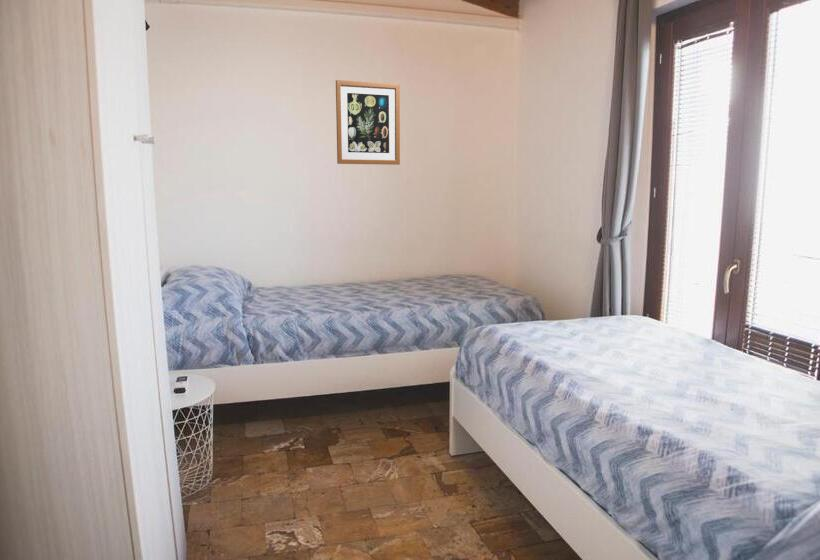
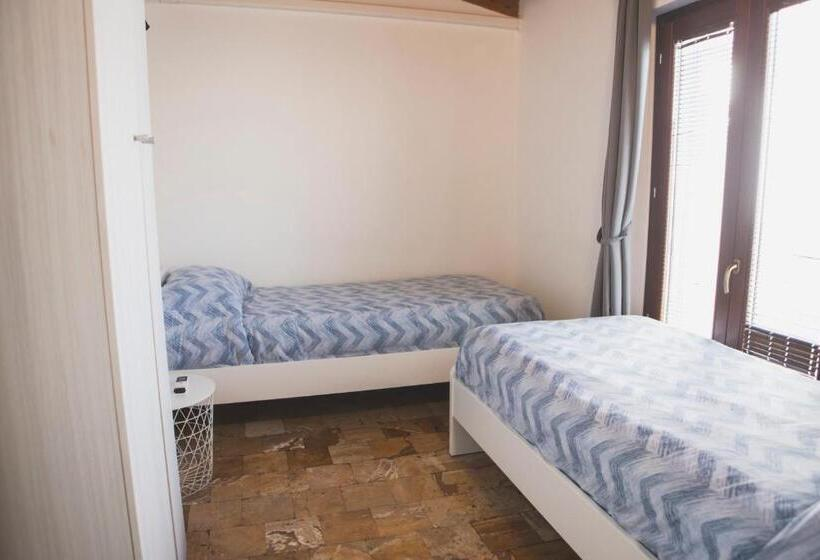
- wall art (368, 123)
